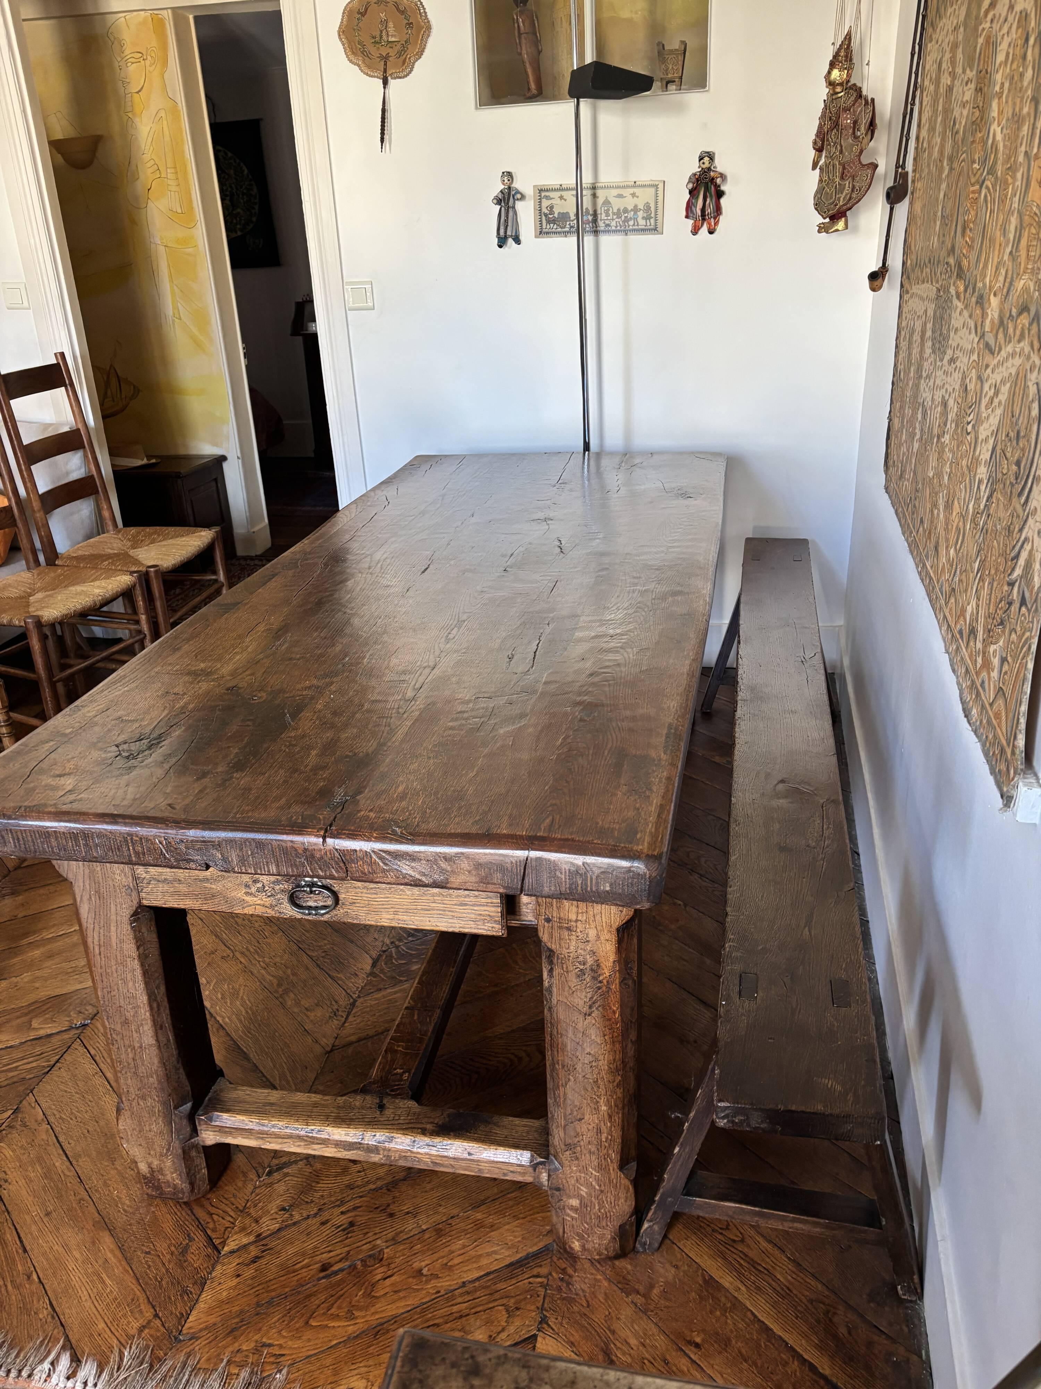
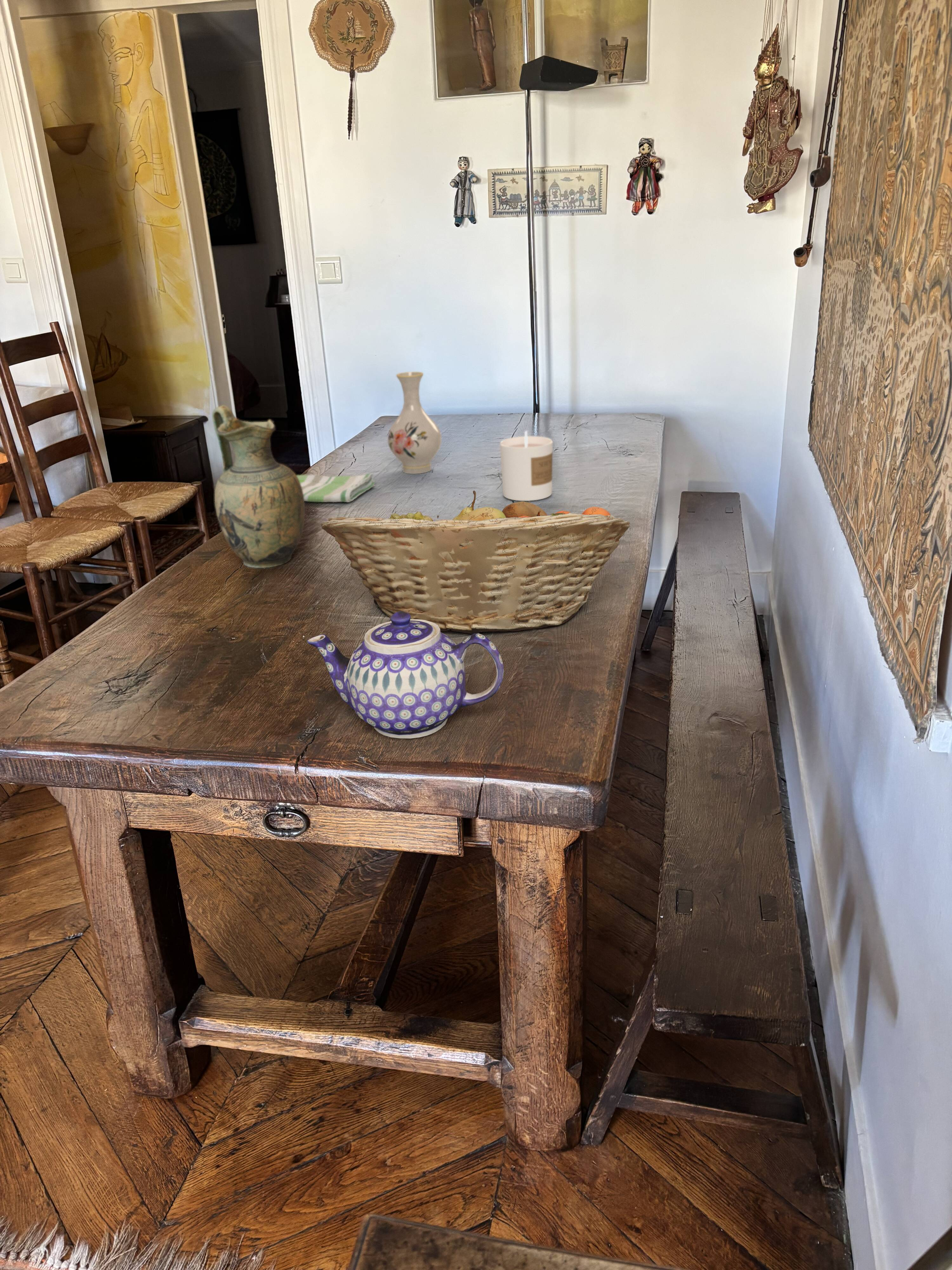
+ vase (413, 423)
+ candle (526, 463)
+ teapot (405, 667)
+ fruit basket (475, 548)
+ pitcher (257, 486)
+ dish towel (320, 486)
